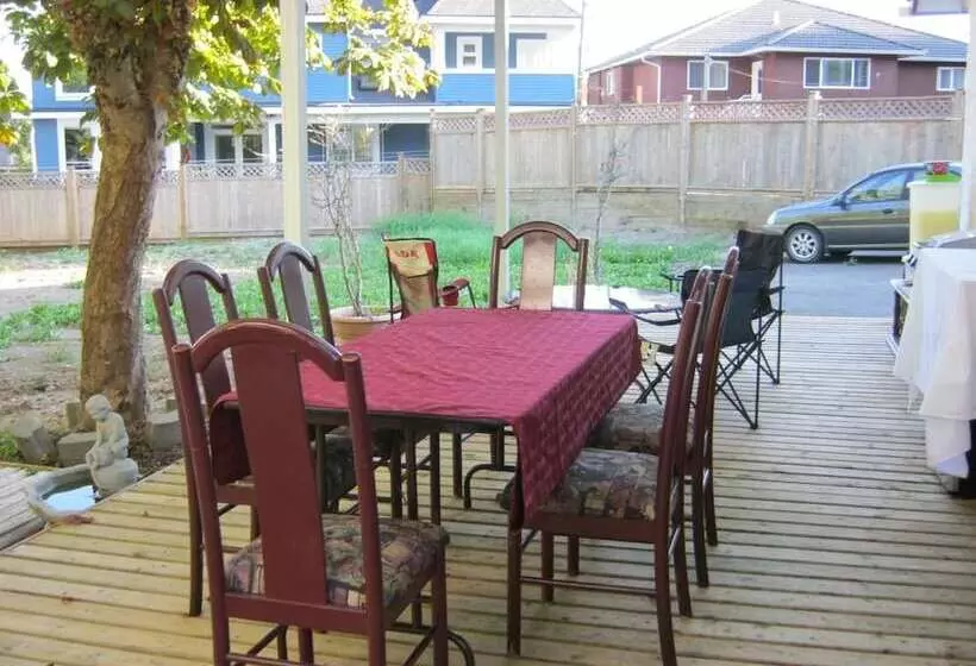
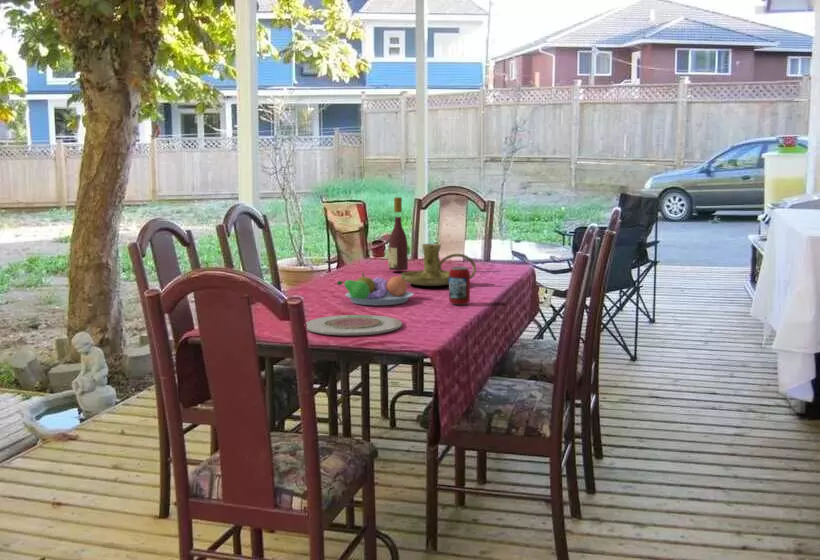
+ candle holder (438, 264)
+ fruit bowl (376, 287)
+ beverage can (459, 285)
+ plate (353, 323)
+ wine bottle (398, 234)
